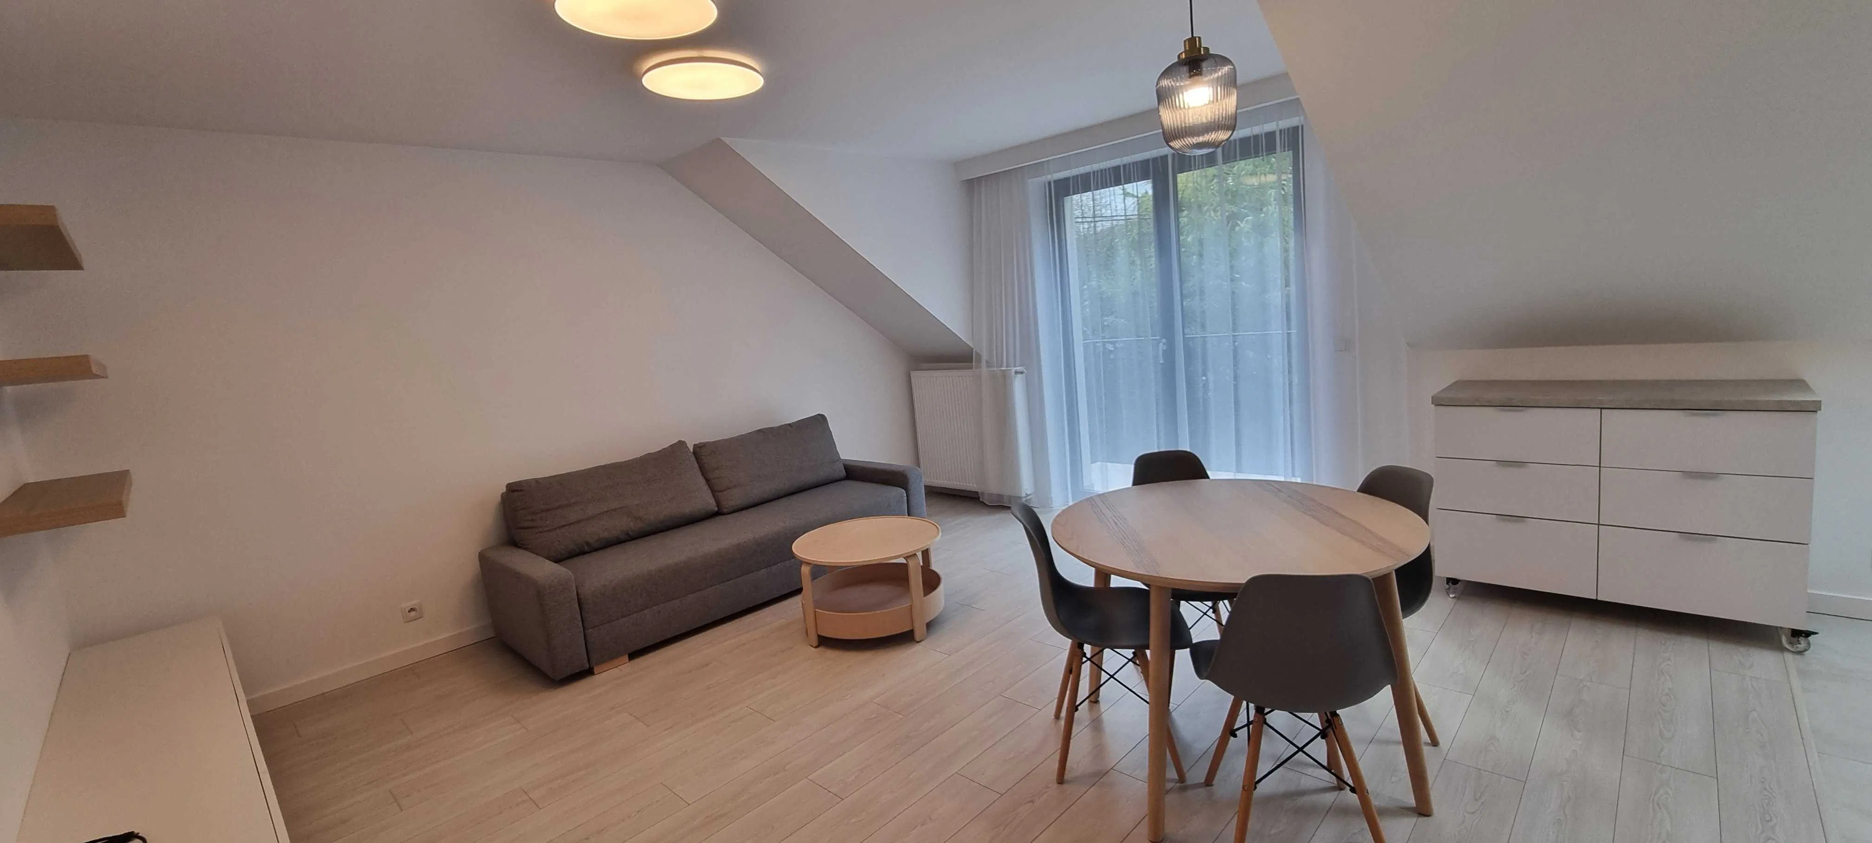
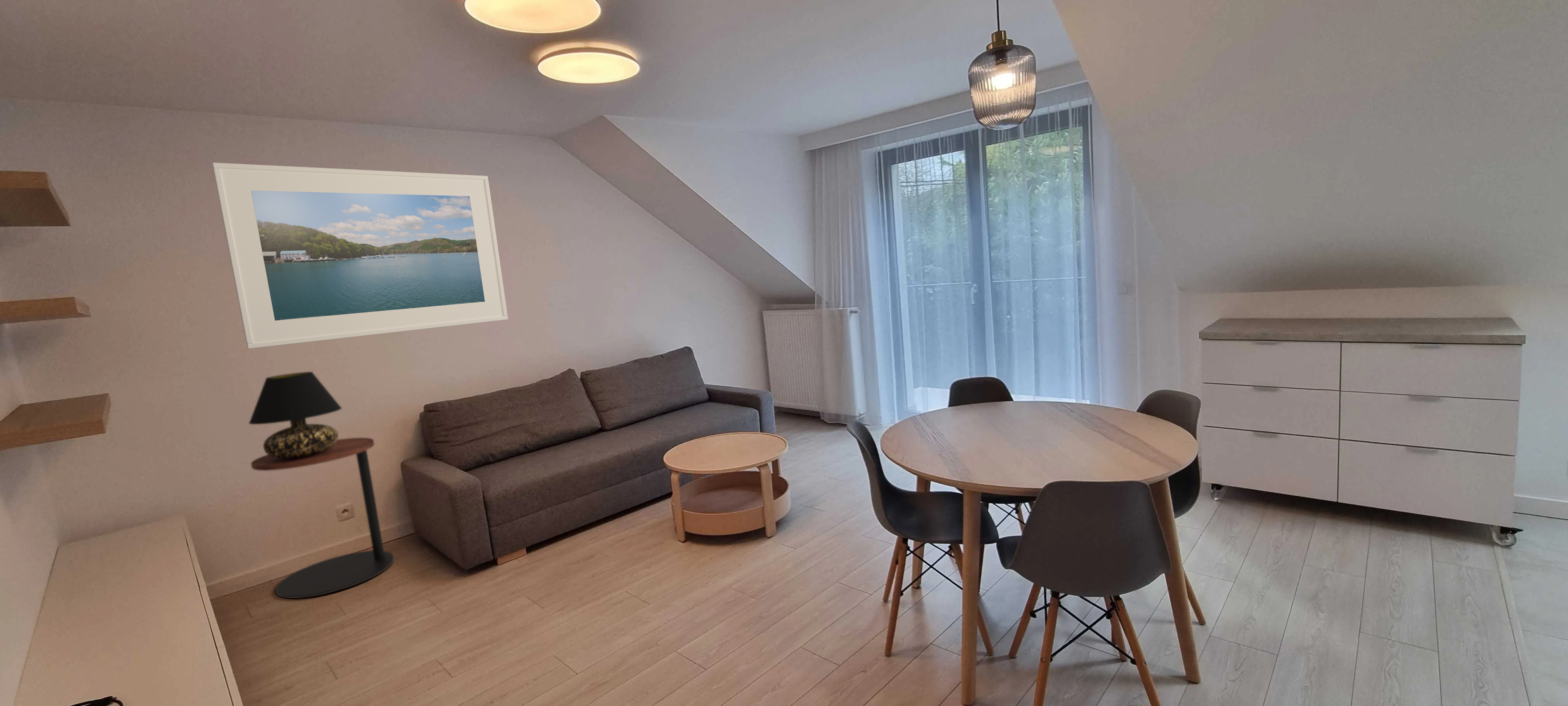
+ side table (365, 507)
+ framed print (381, 252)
+ table lamp (297, 414)
